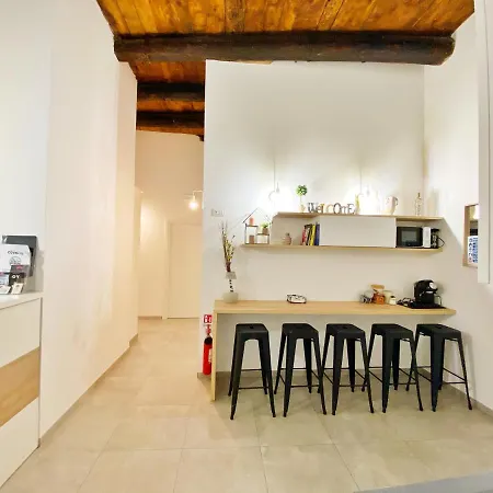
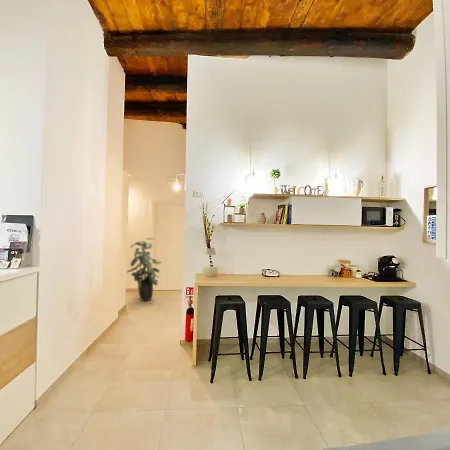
+ indoor plant (145, 269)
